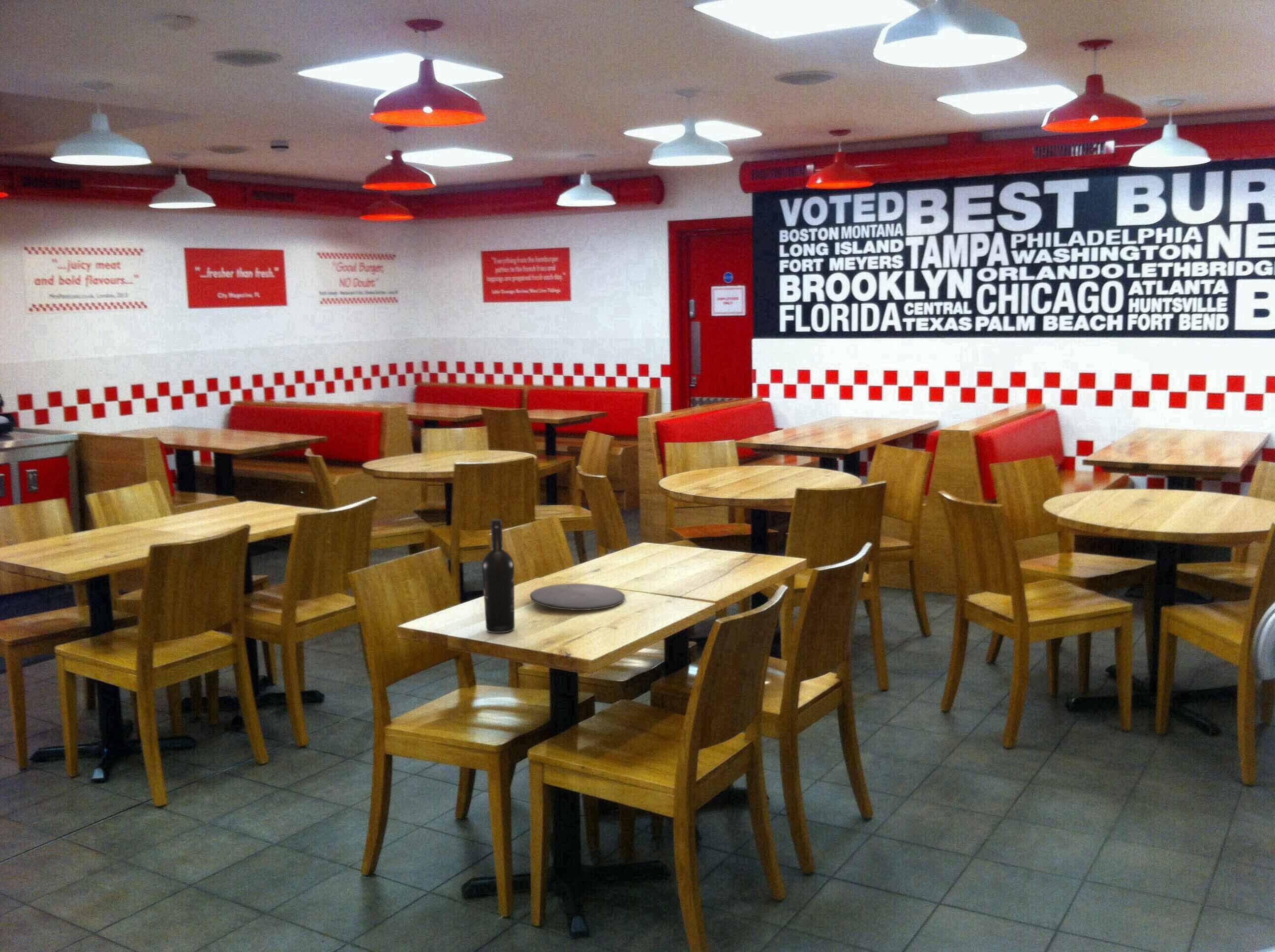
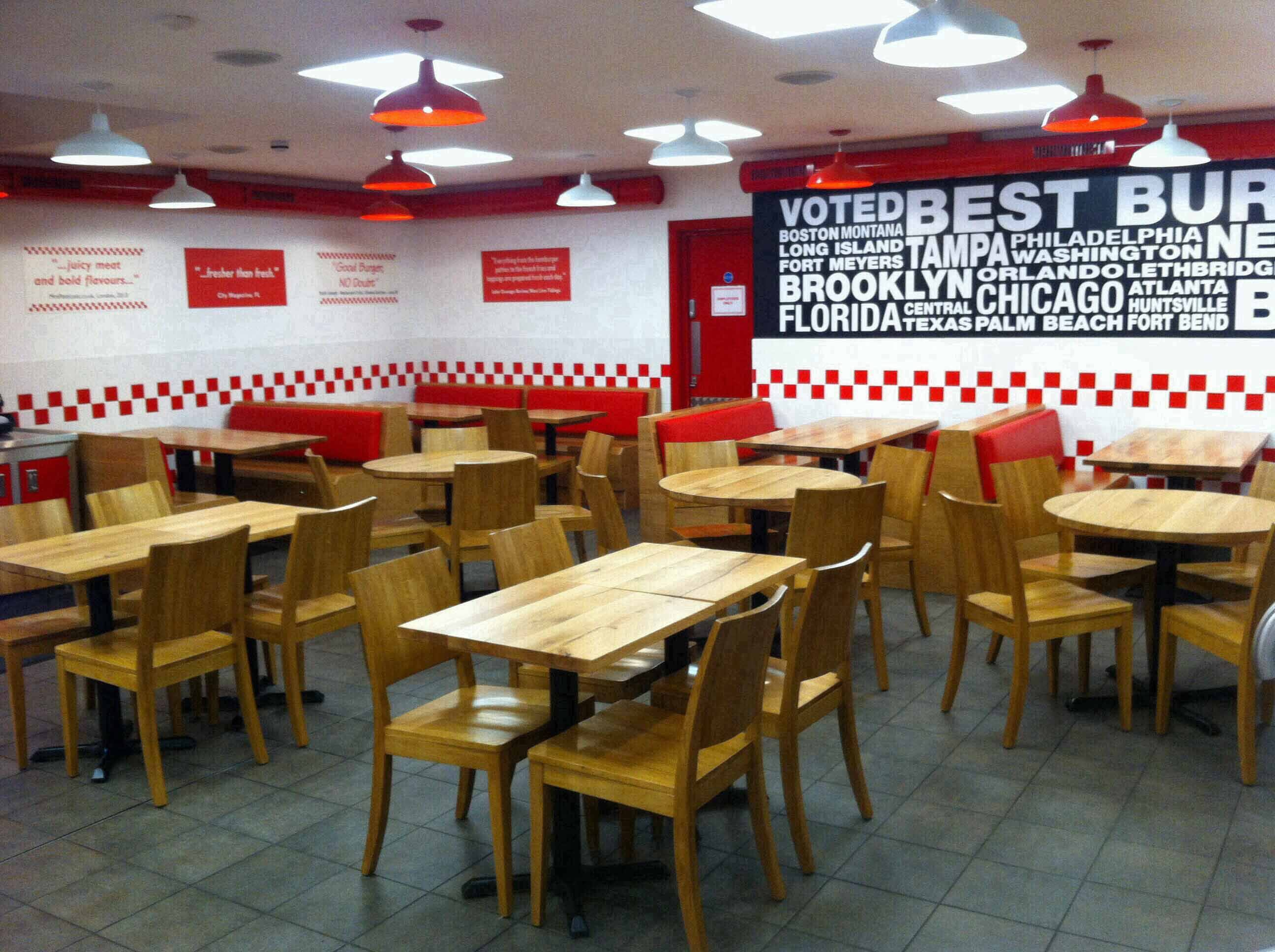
- wine bottle (498, 575)
- plate (577, 596)
